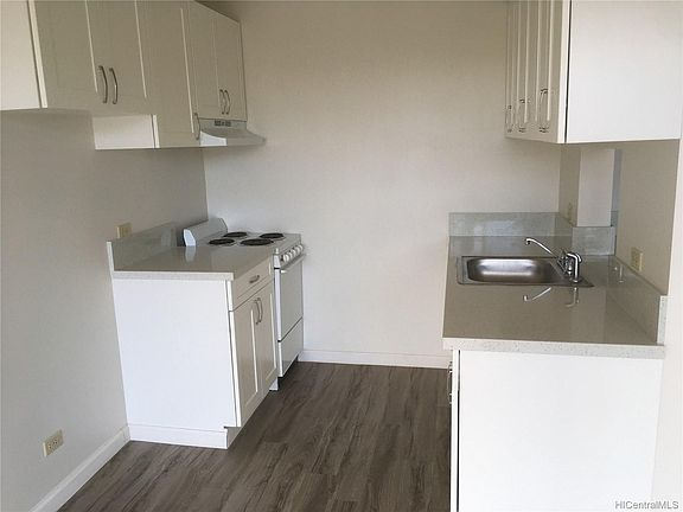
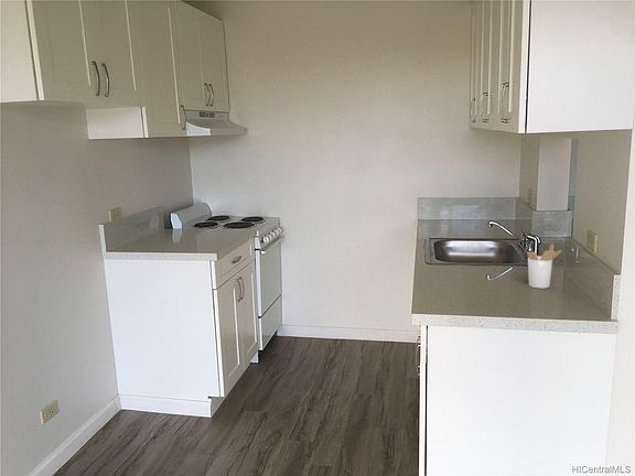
+ utensil holder (543, 267)
